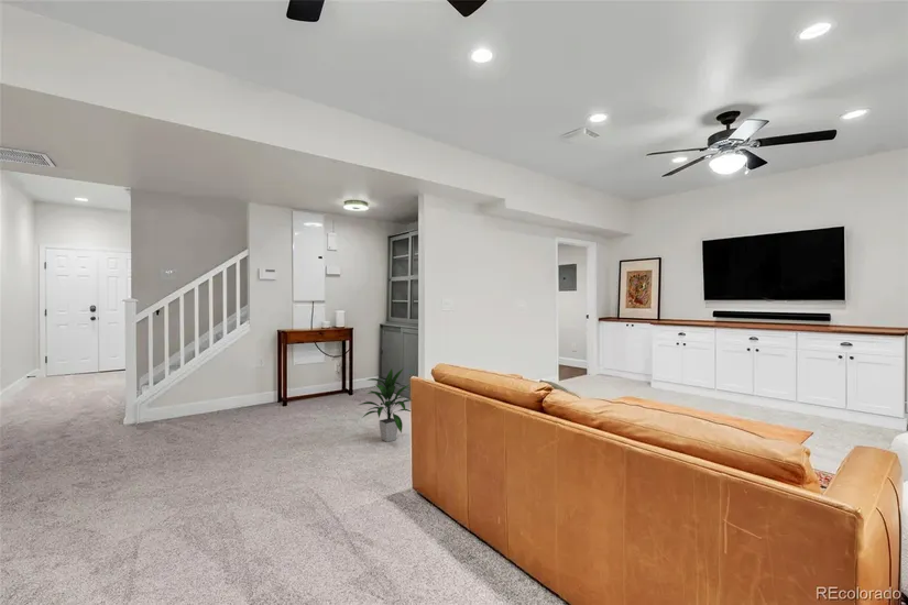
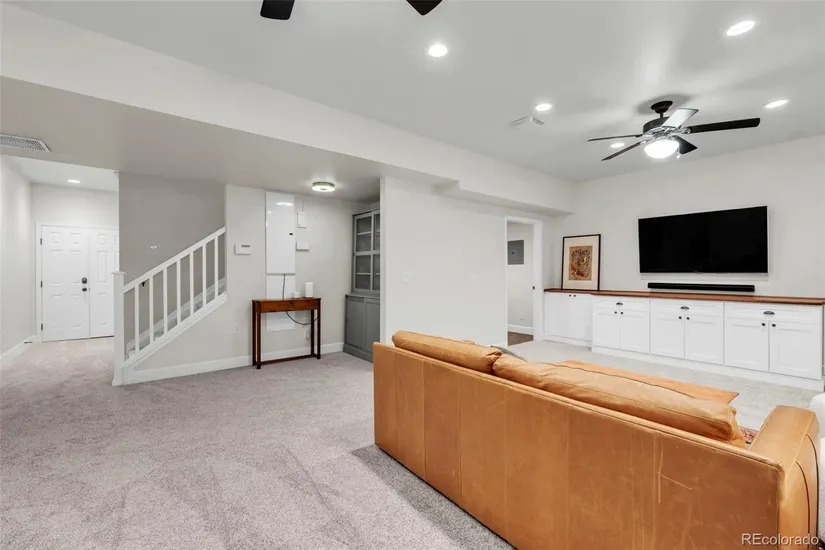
- indoor plant (389, 405)
